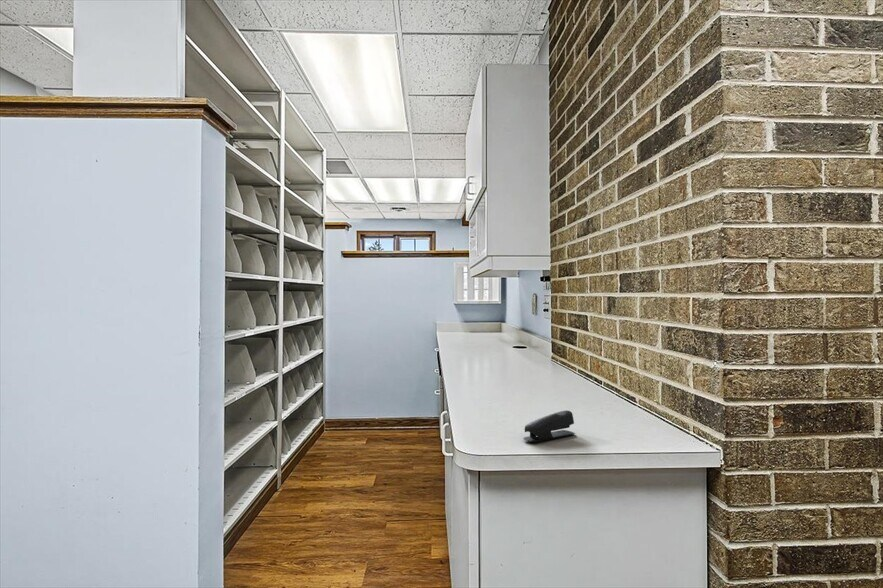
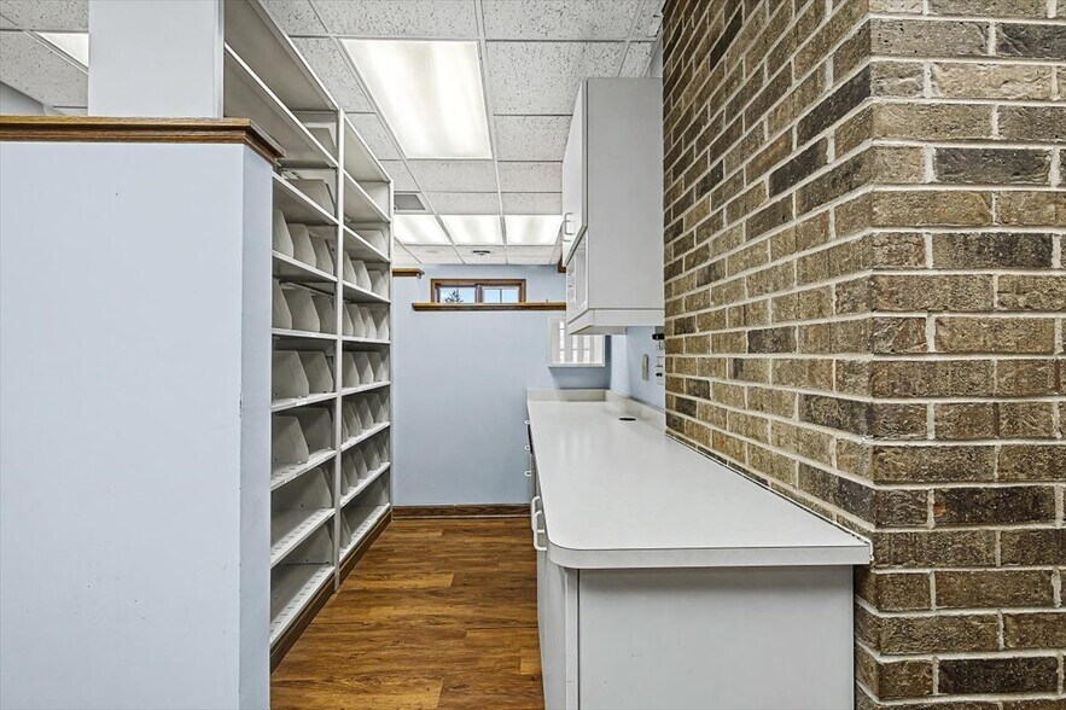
- stapler (549, 425)
